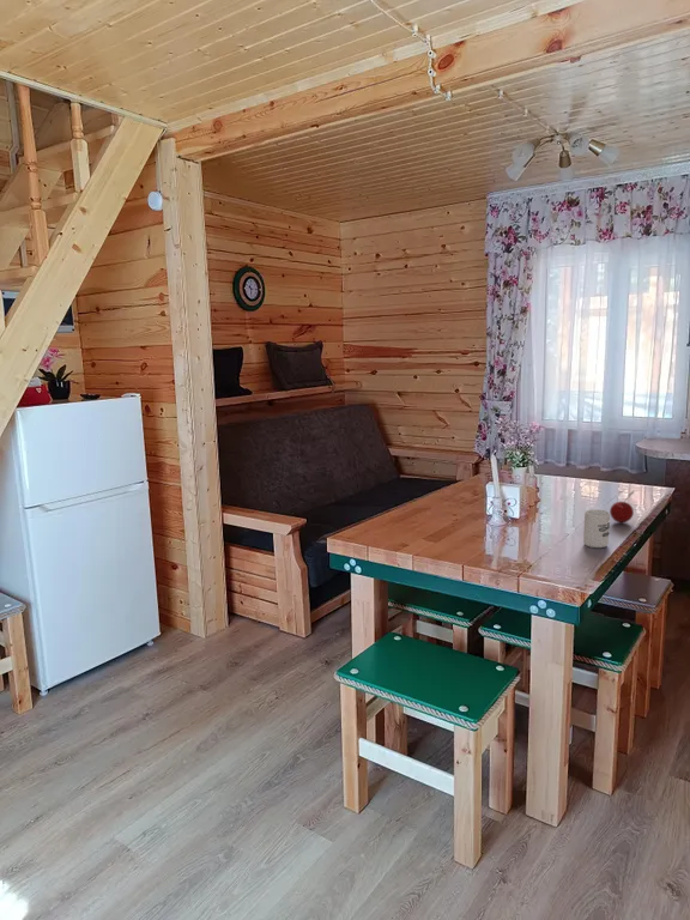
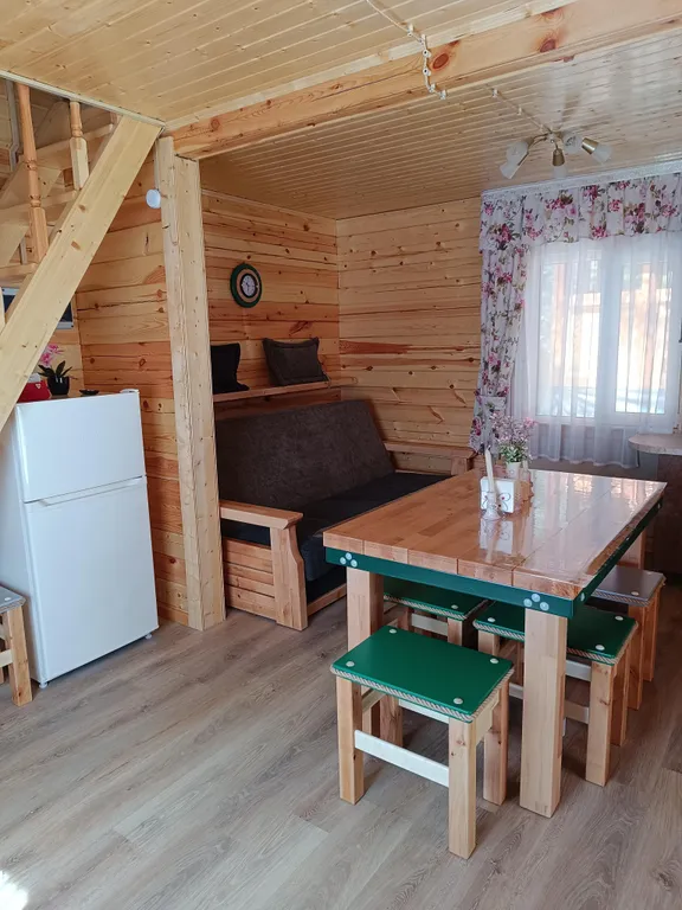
- cup (597, 528)
- fruit (622, 506)
